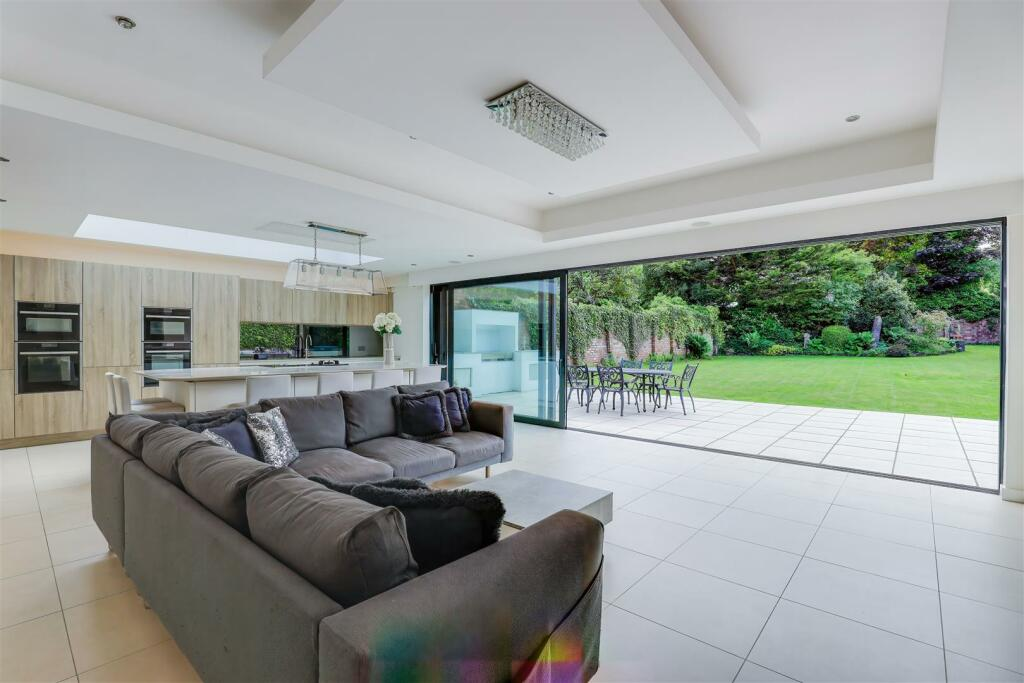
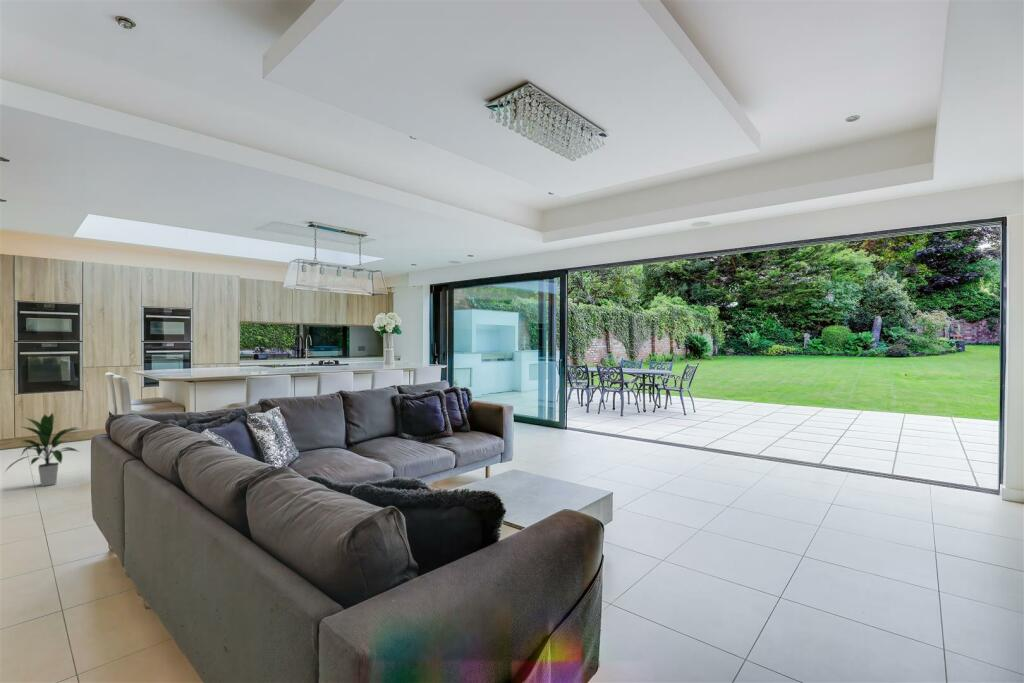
+ indoor plant (45, 448)
